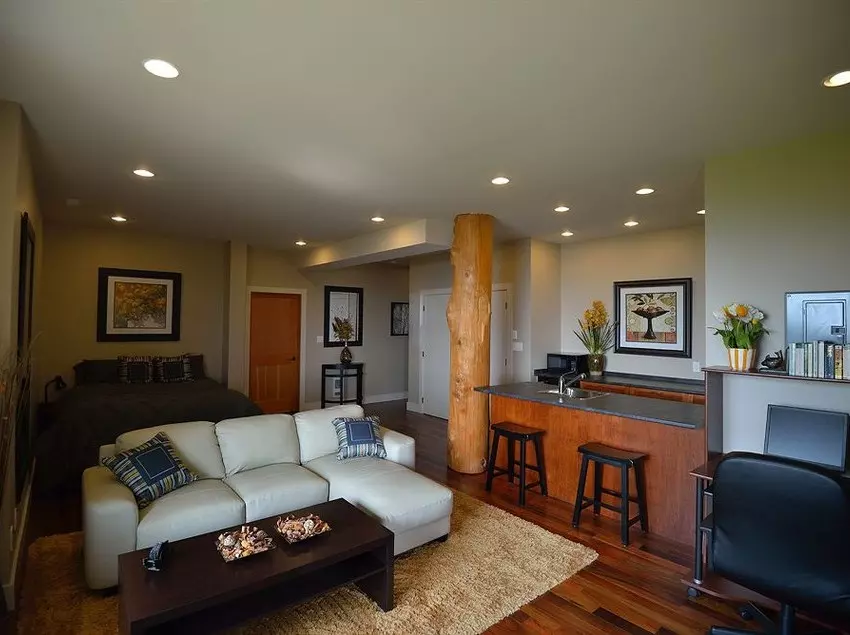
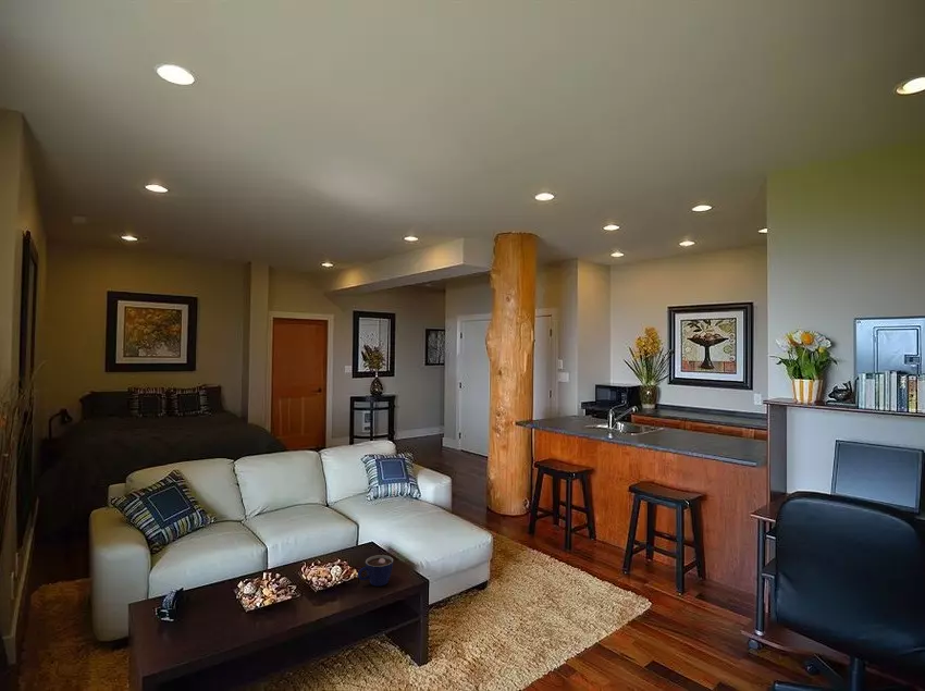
+ cup (374, 571)
